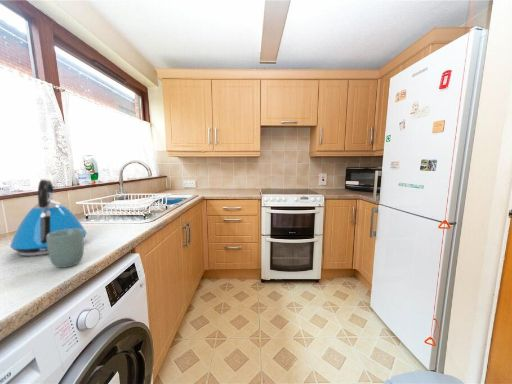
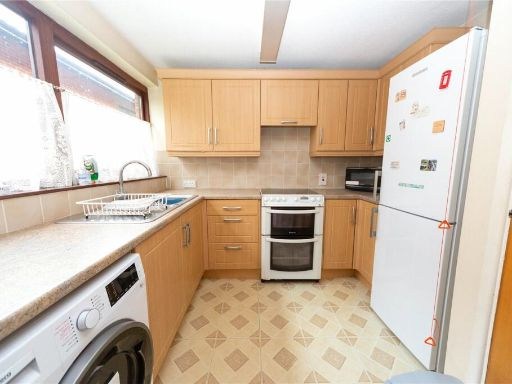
- cup (66, 248)
- kettle (48, 213)
